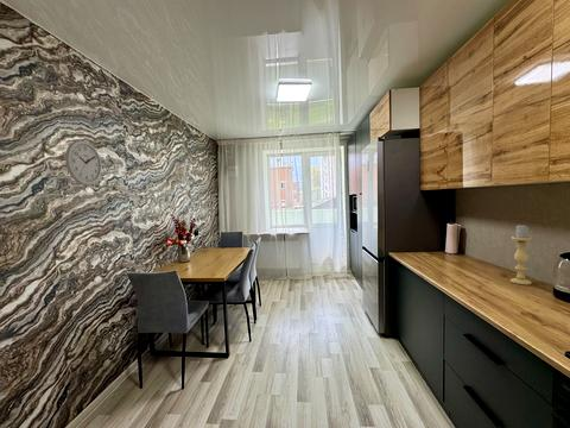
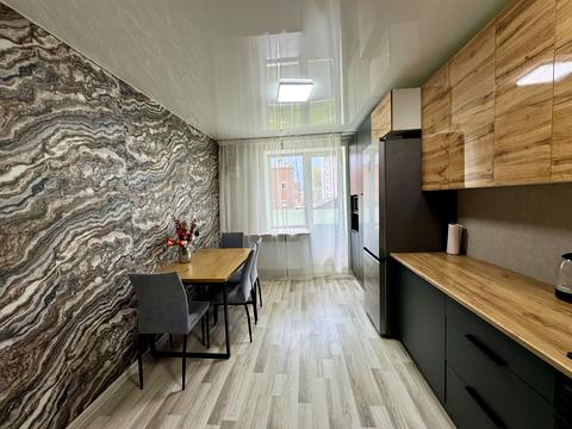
- candle holder (520, 253)
- wall clock (86, 163)
